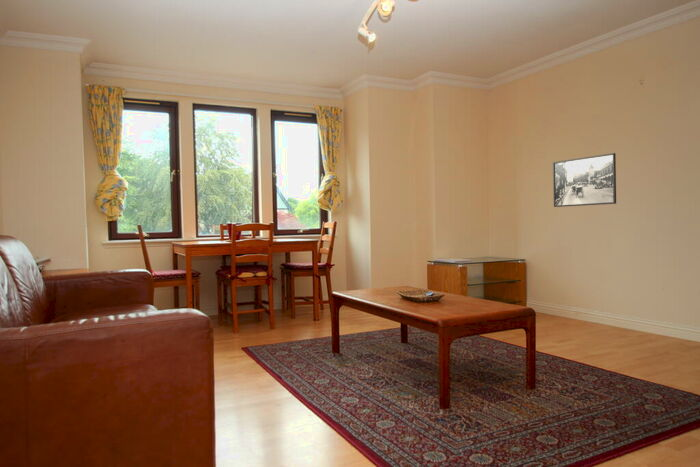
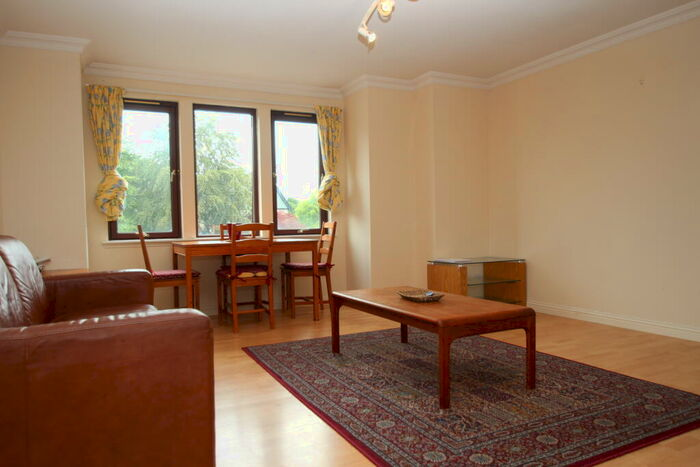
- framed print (582, 181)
